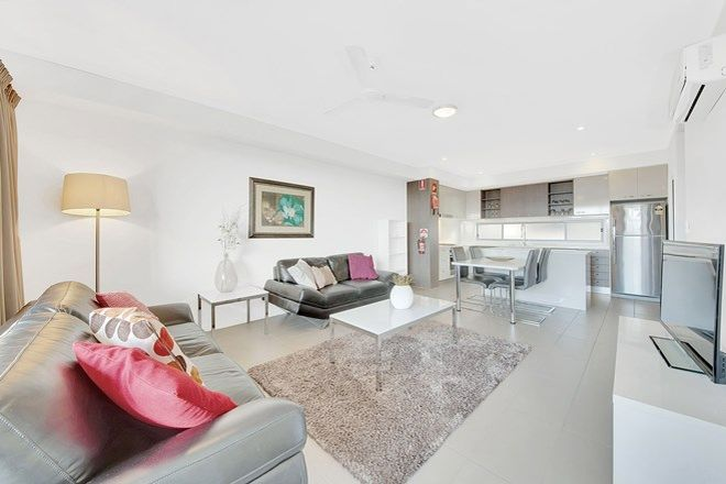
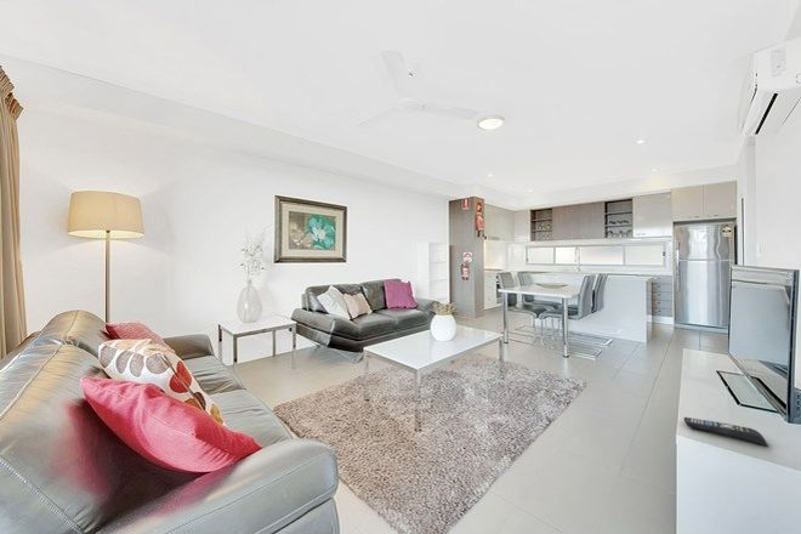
+ remote control (722, 428)
